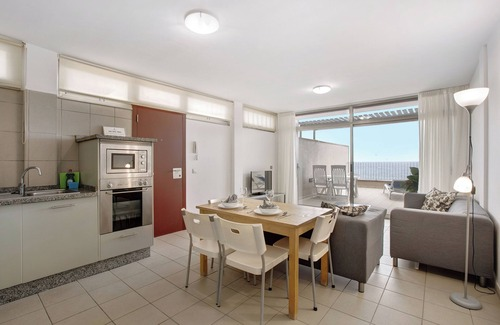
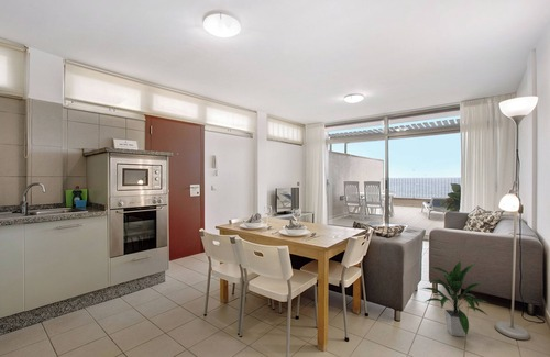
+ indoor plant (454, 298)
